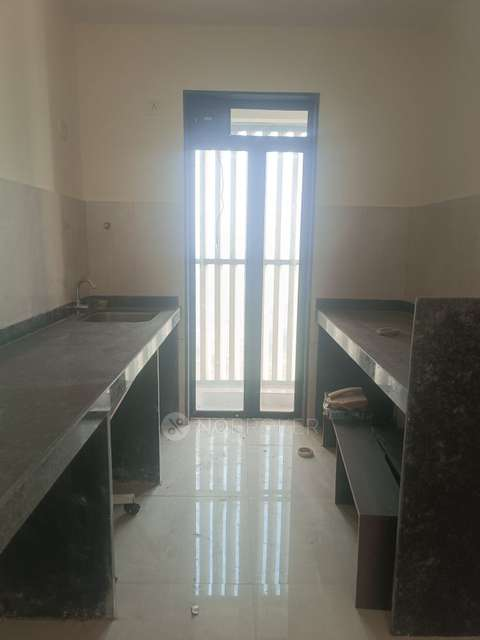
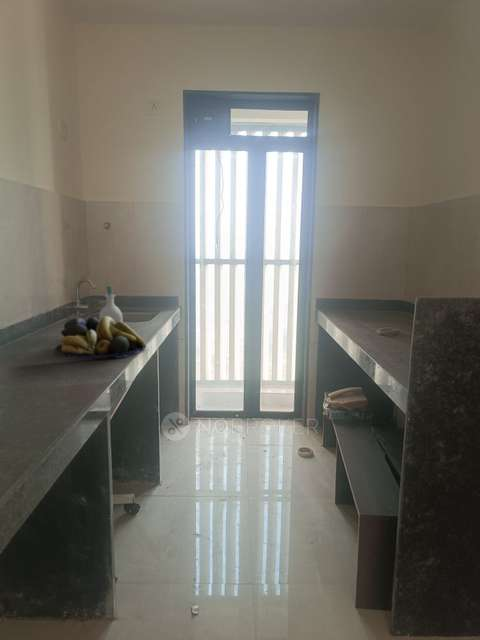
+ fruit bowl (100, 333)
+ soap bottle (110, 309)
